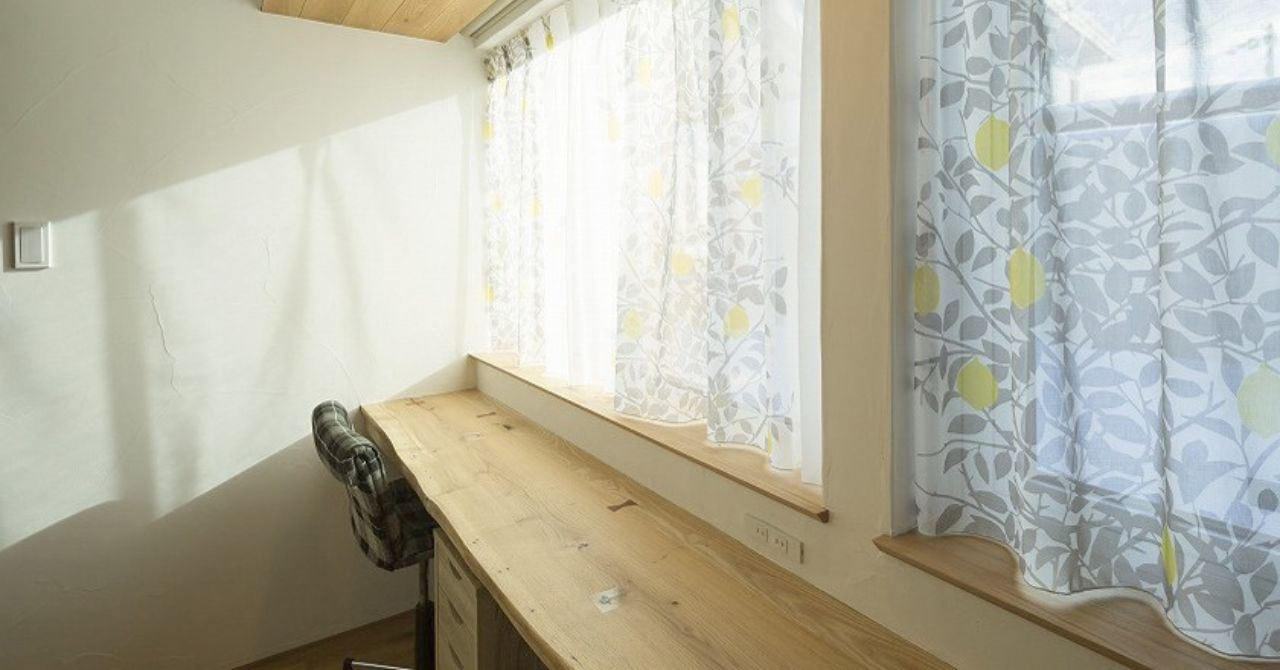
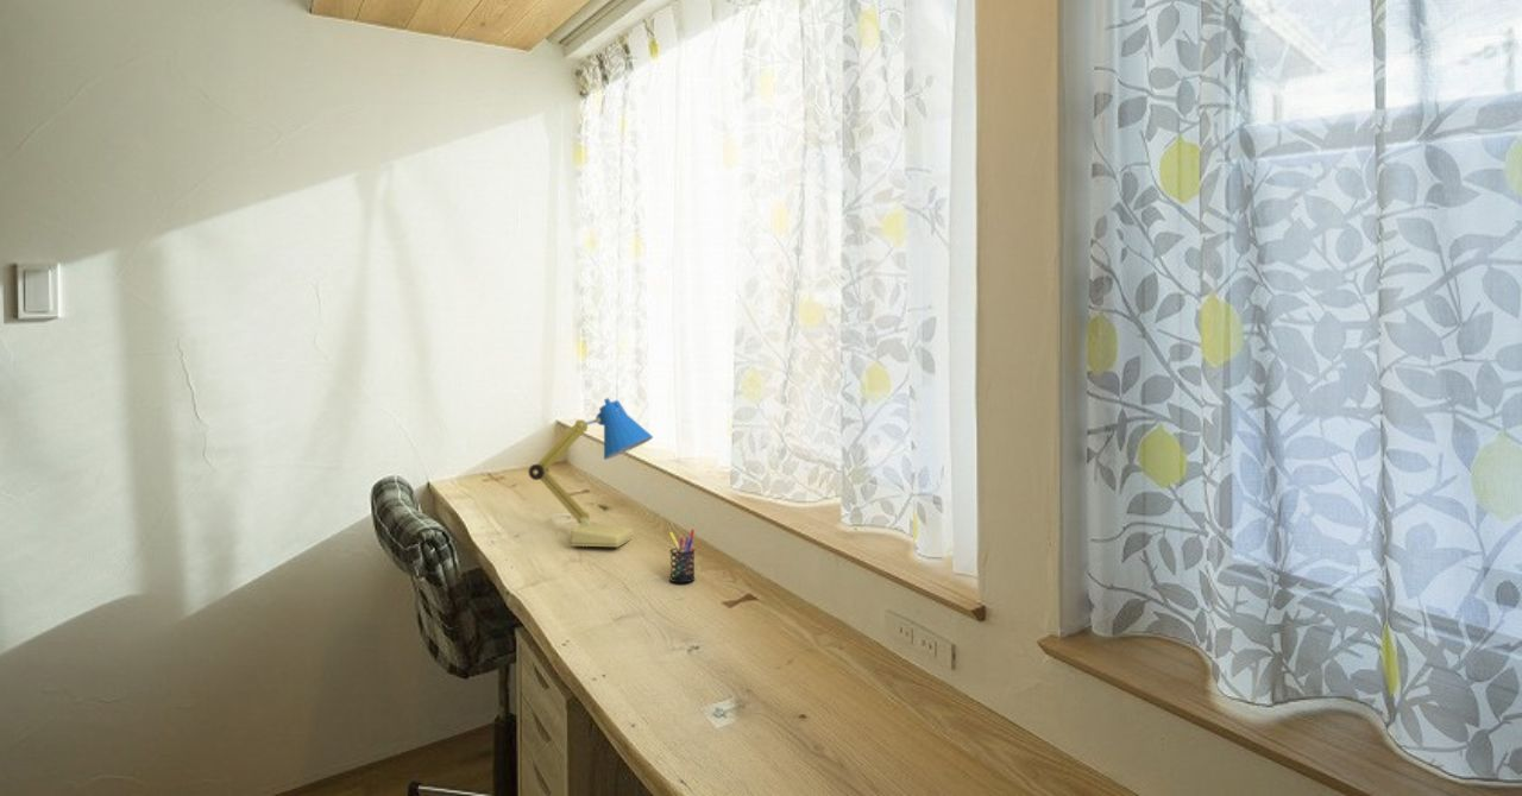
+ pen holder (685, 554)
+ desk lamp (604, 459)
